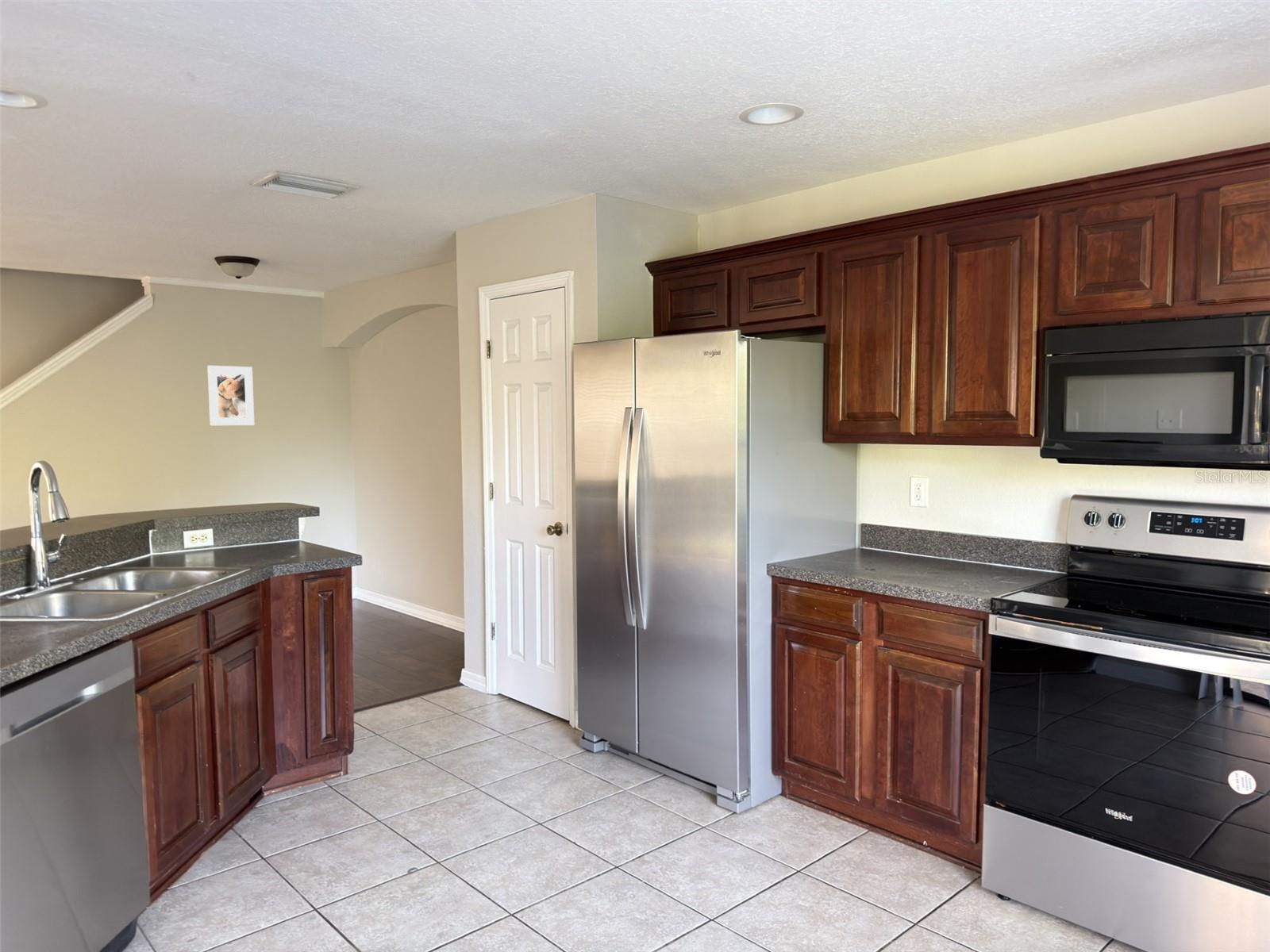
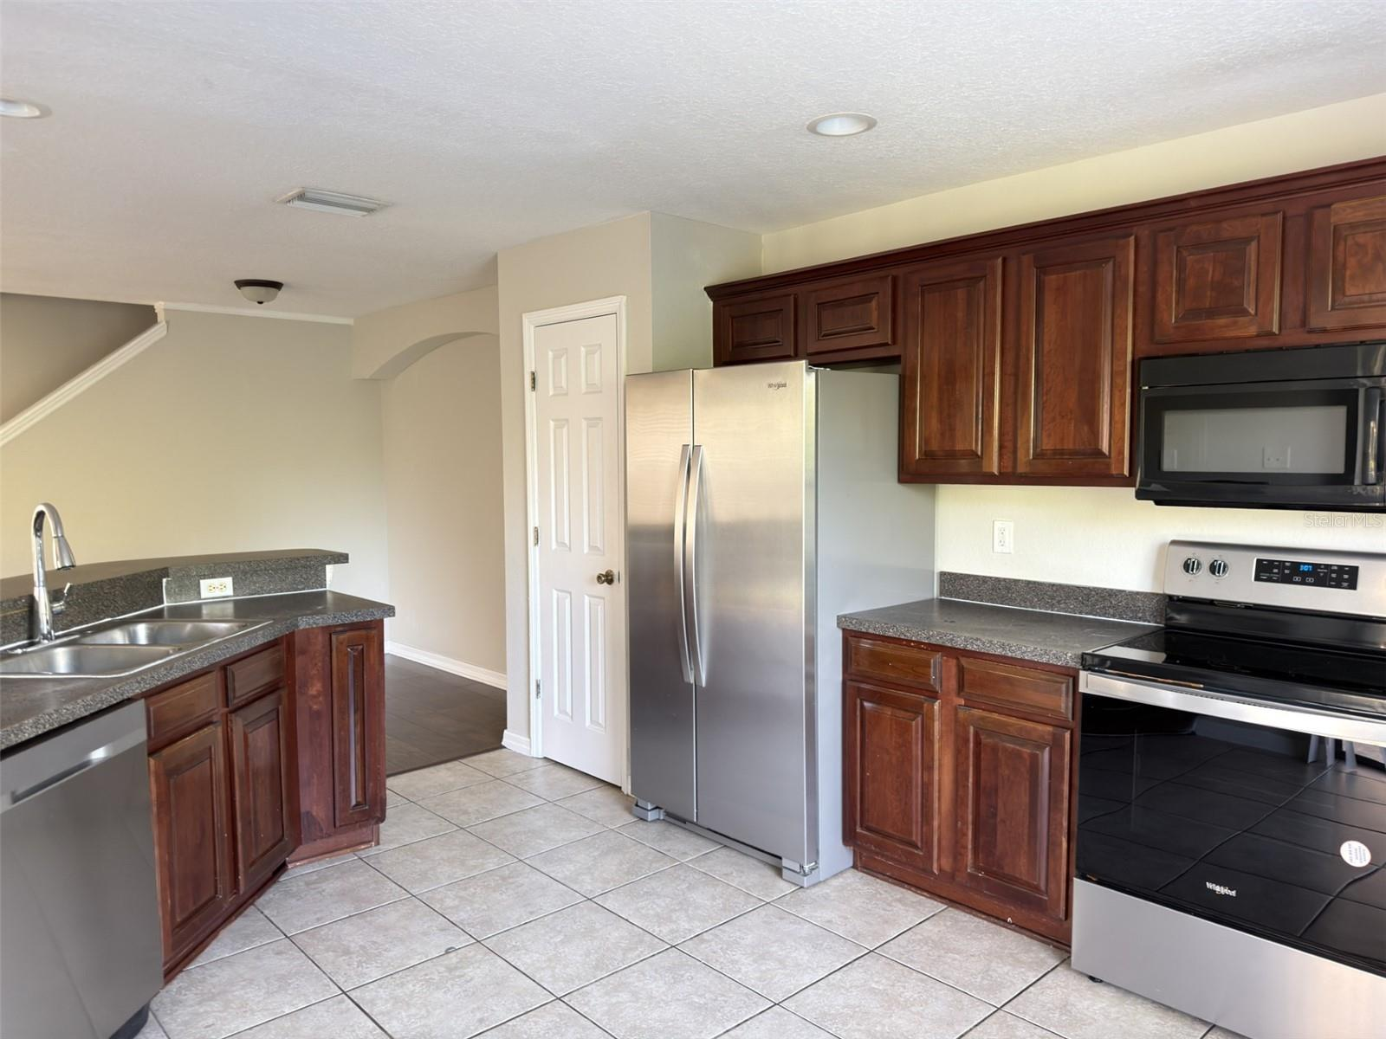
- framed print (231, 396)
